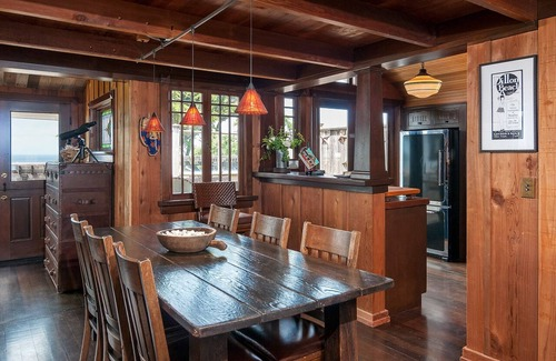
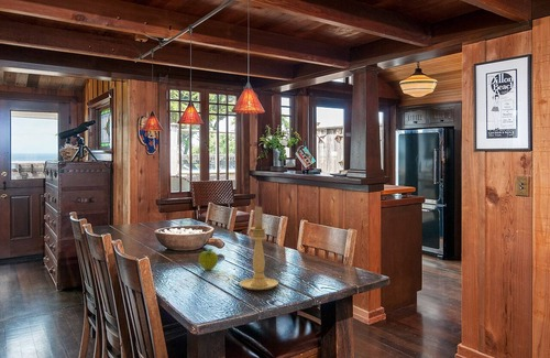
+ fruit (208, 259)
+ candle holder (258, 245)
